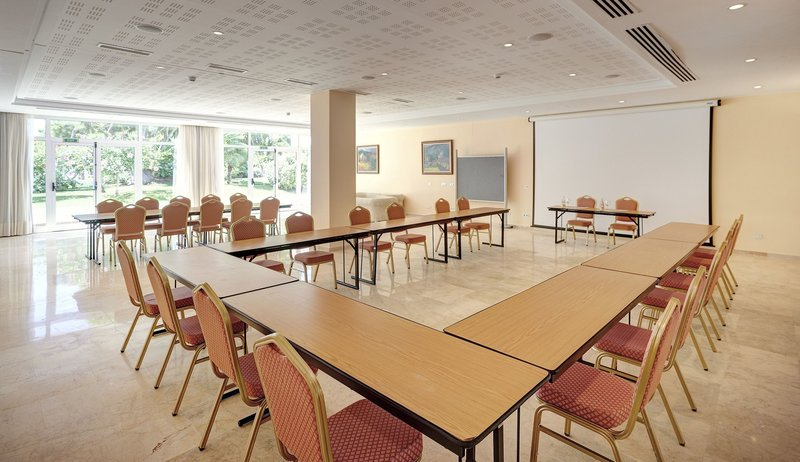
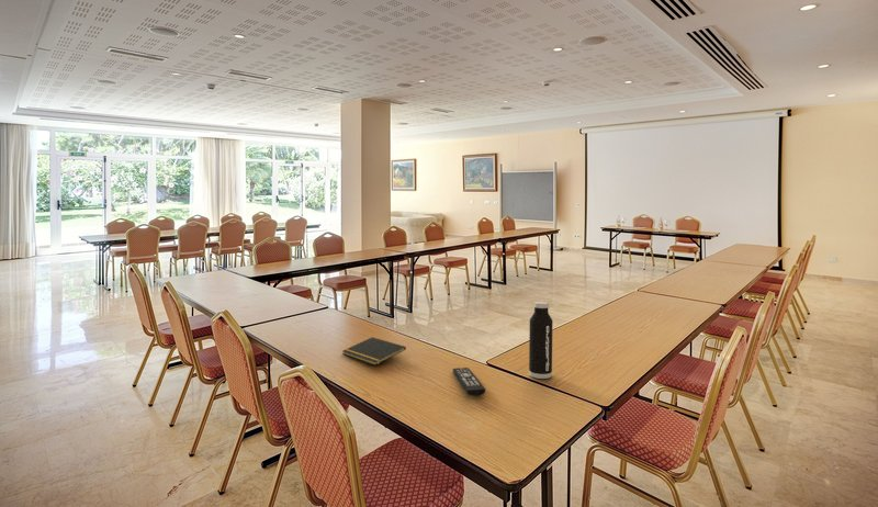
+ water bottle (540, 339)
+ notepad (373, 350)
+ remote control (468, 380)
